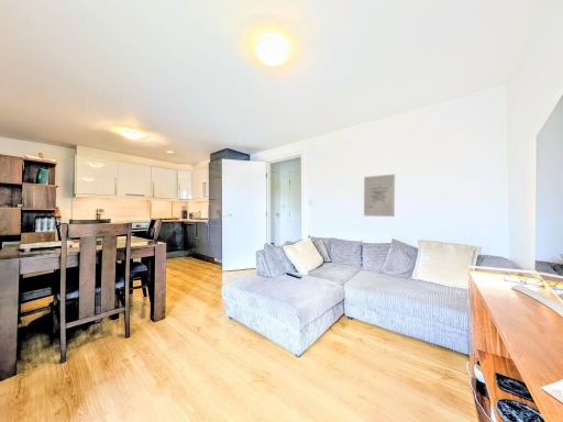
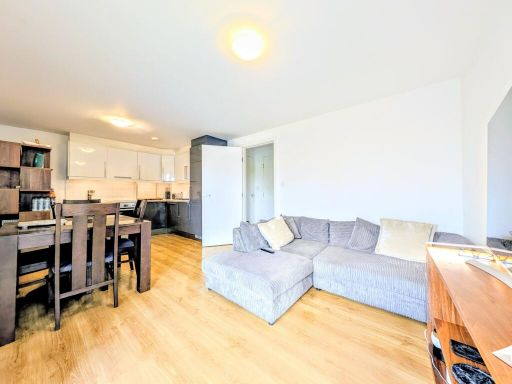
- wall art (378, 196)
